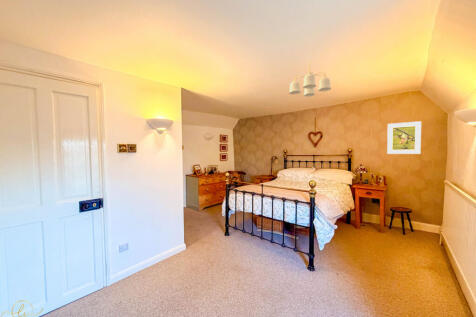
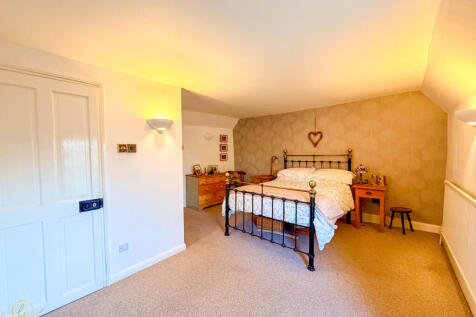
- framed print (403, 138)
- ceiling light fixture (309, 76)
